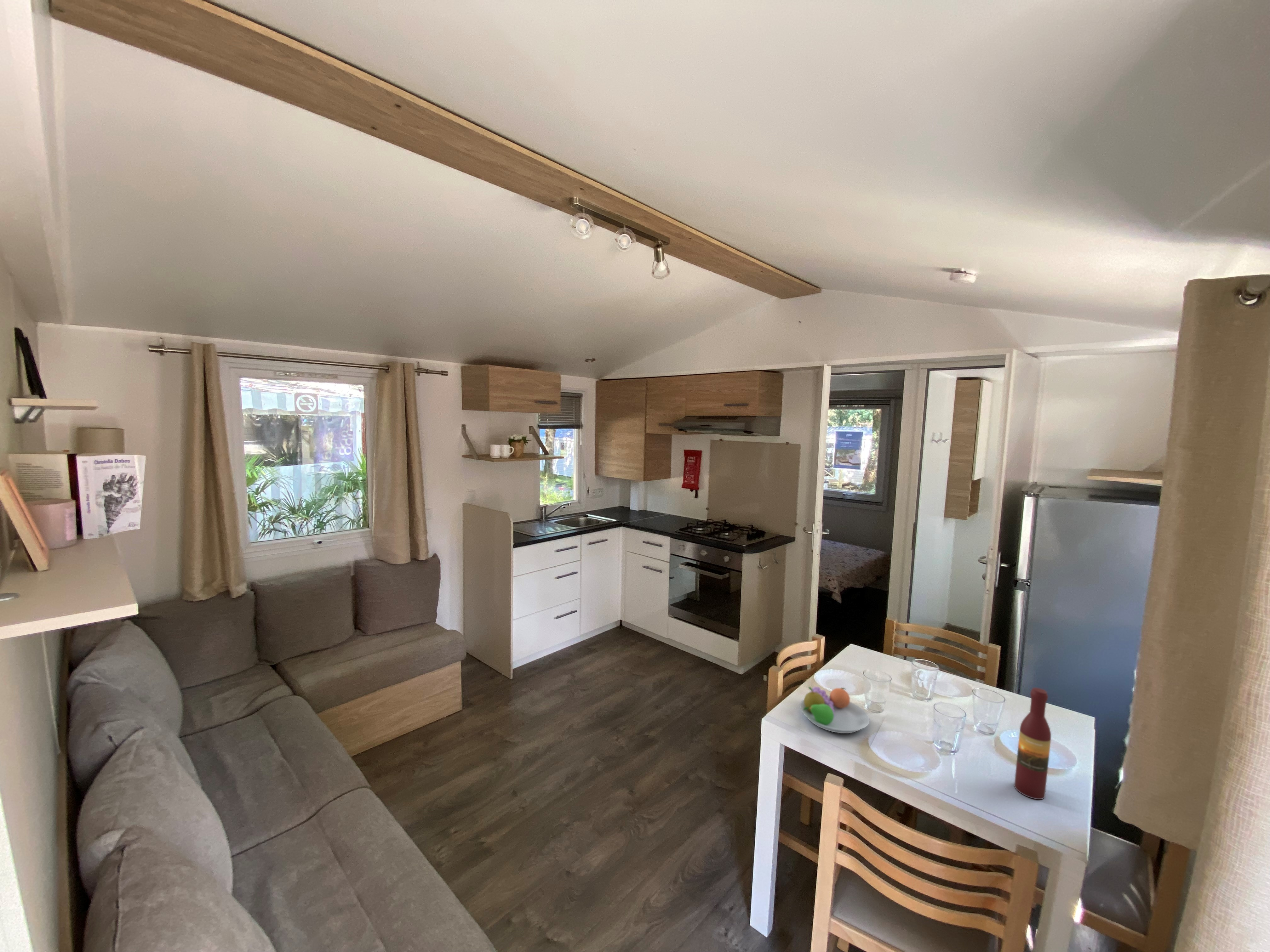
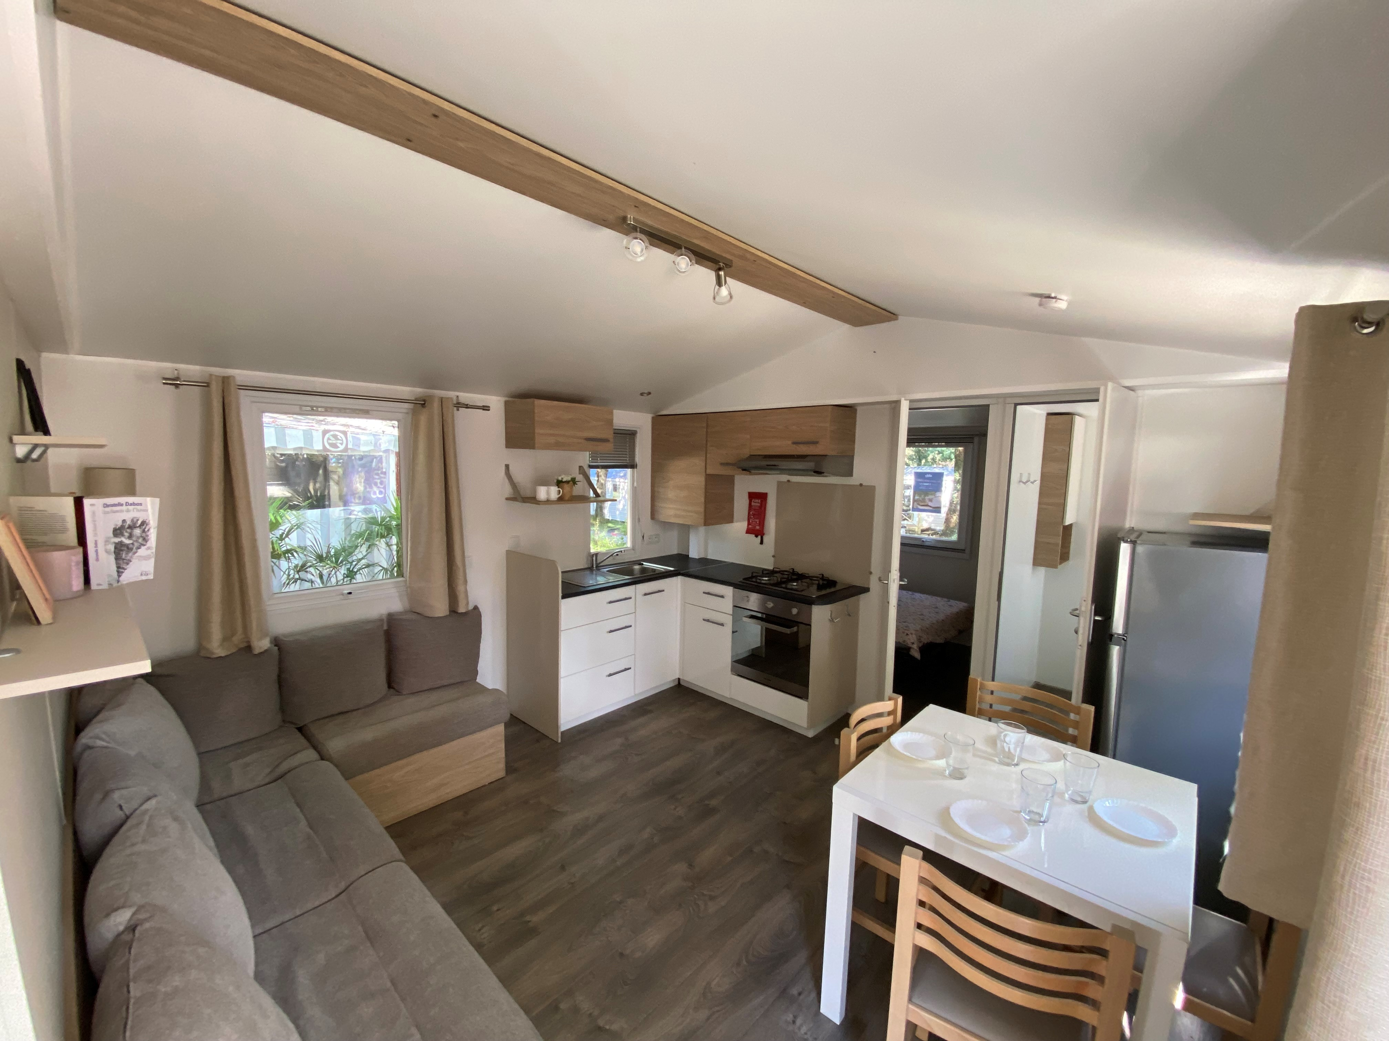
- fruit bowl (832, 706)
- wine bottle (1034, 741)
